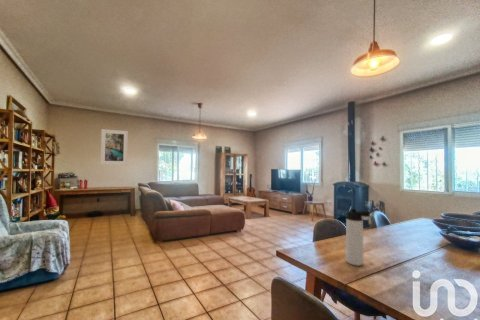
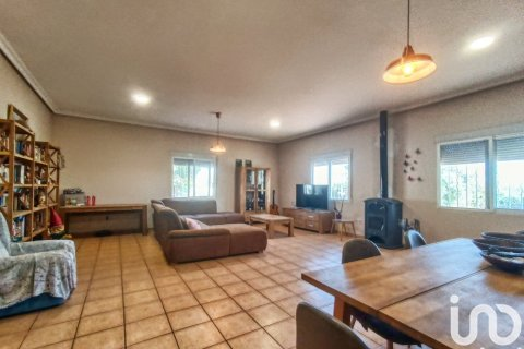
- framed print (114, 147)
- thermos bottle (358, 236)
